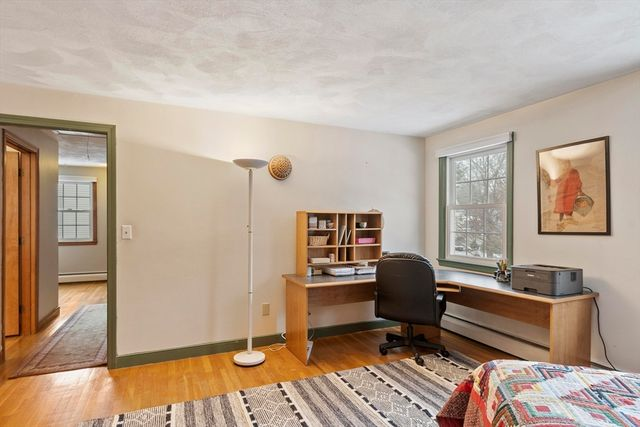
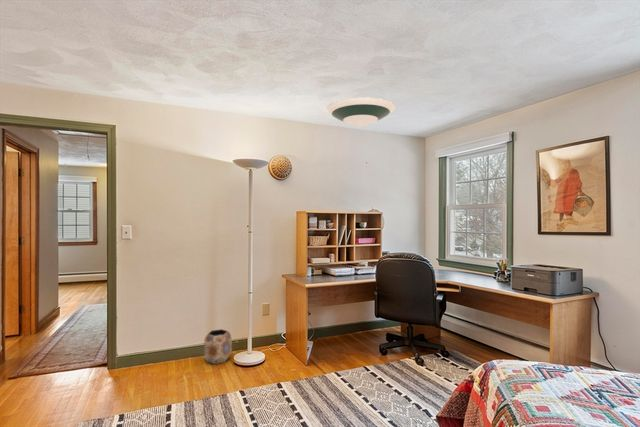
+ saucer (360, 117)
+ planter (217, 346)
